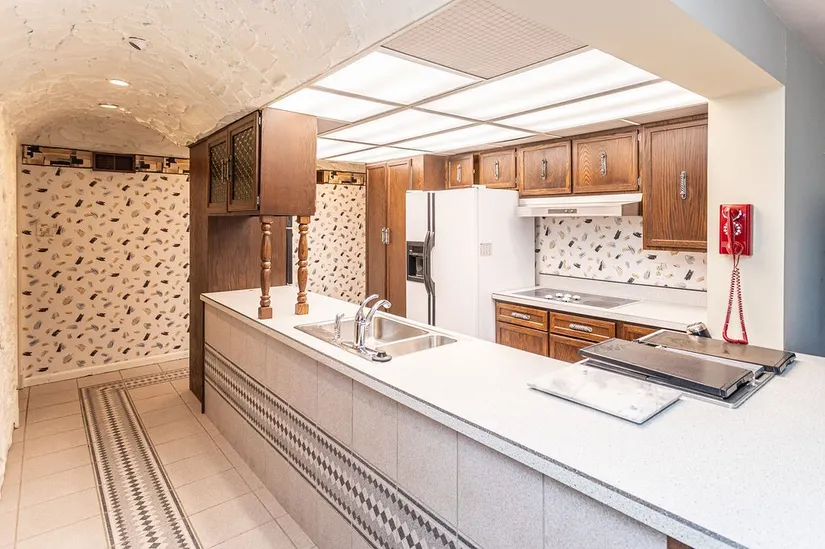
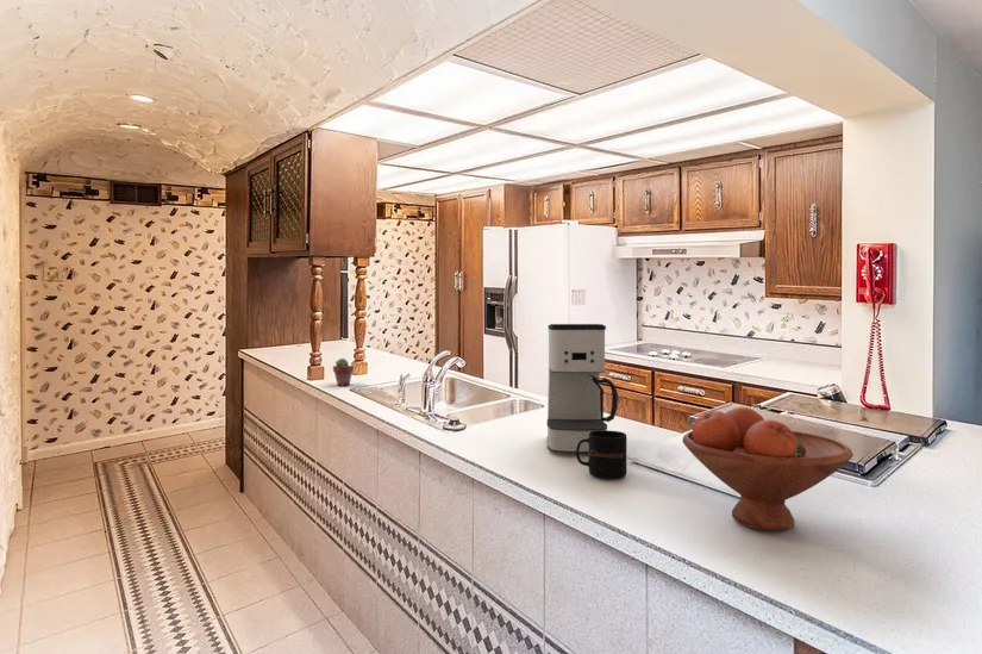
+ potted succulent (343, 370)
+ mug (601, 453)
+ fruit bowl (762, 466)
+ coffee maker (581, 385)
